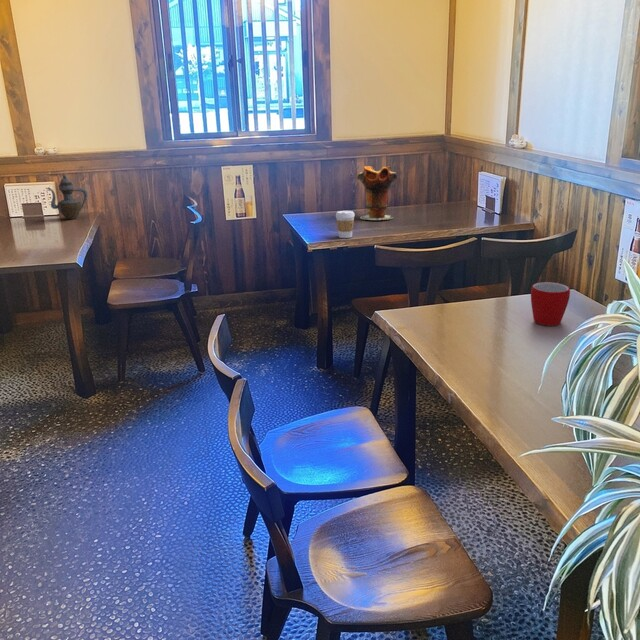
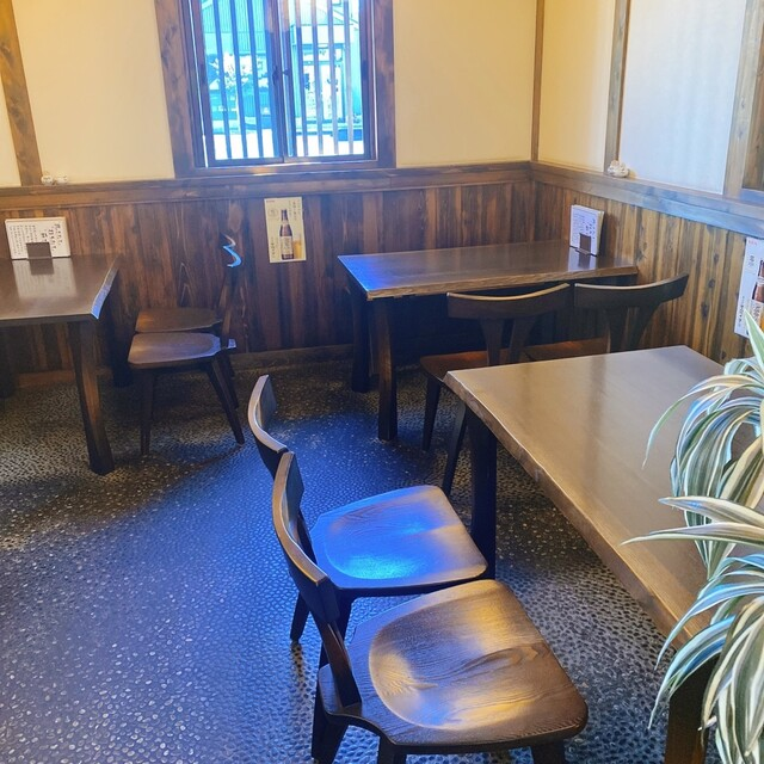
- mug (549, 302)
- teapot (68, 196)
- coffee cup (345, 223)
- decorative vase (376, 191)
